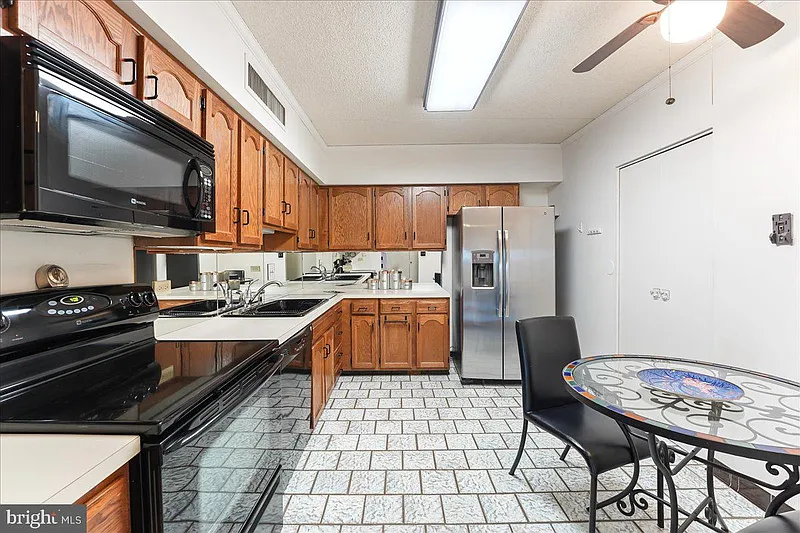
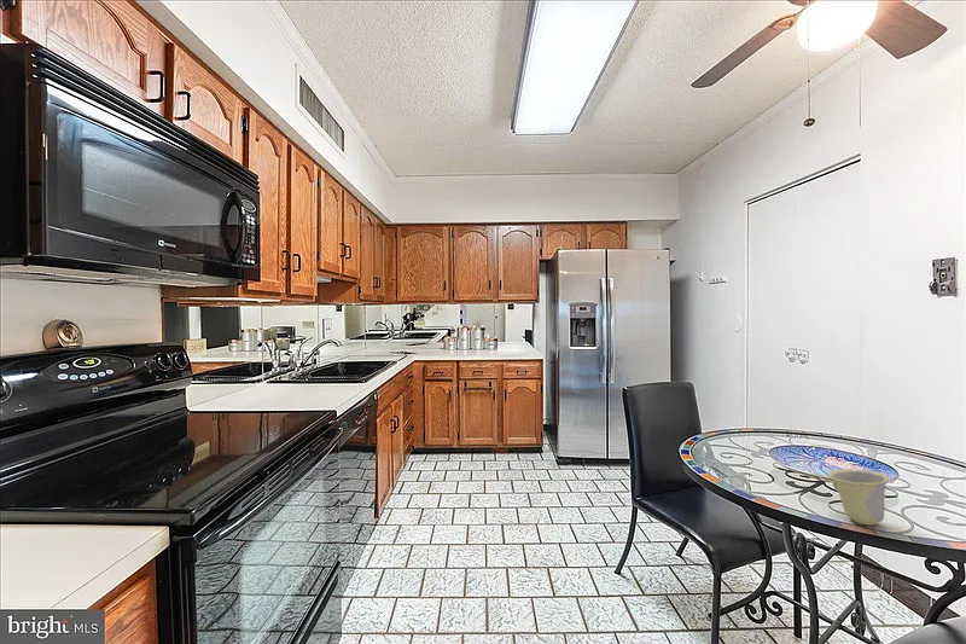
+ cup (857, 497)
